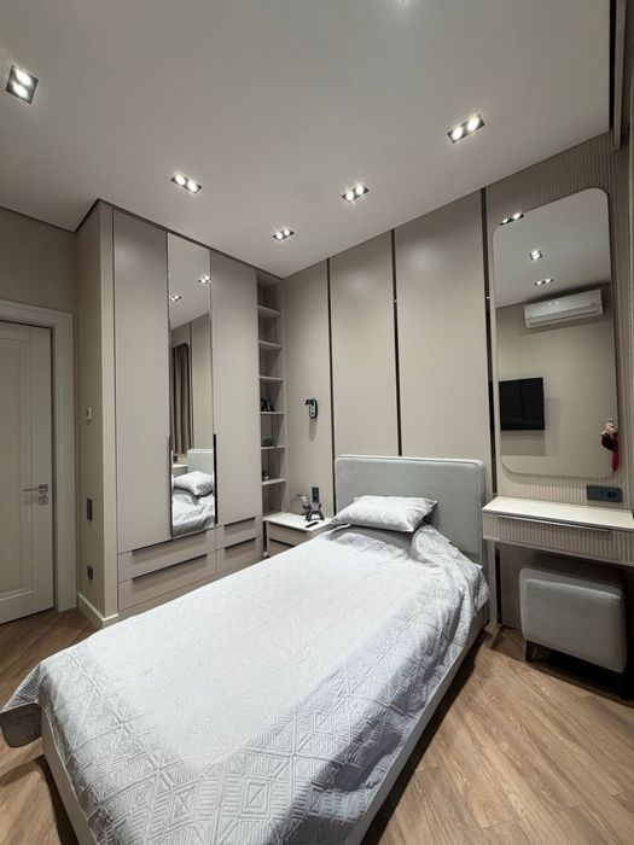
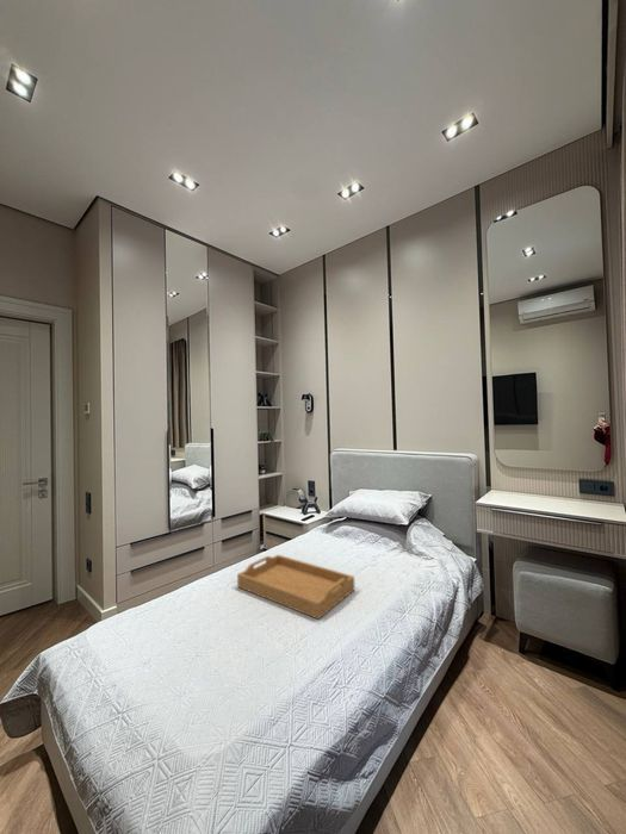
+ serving tray (295, 579)
